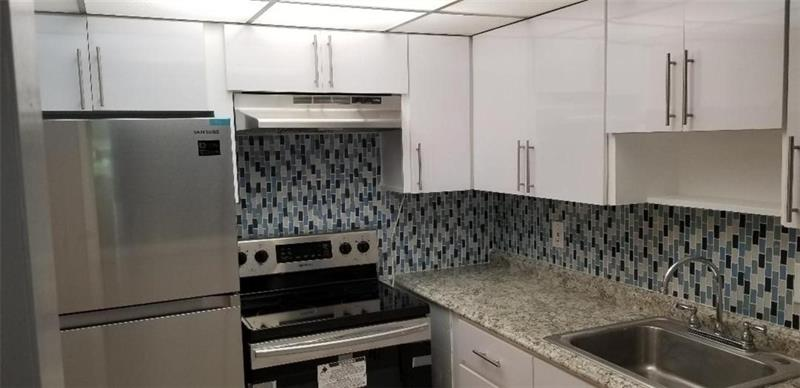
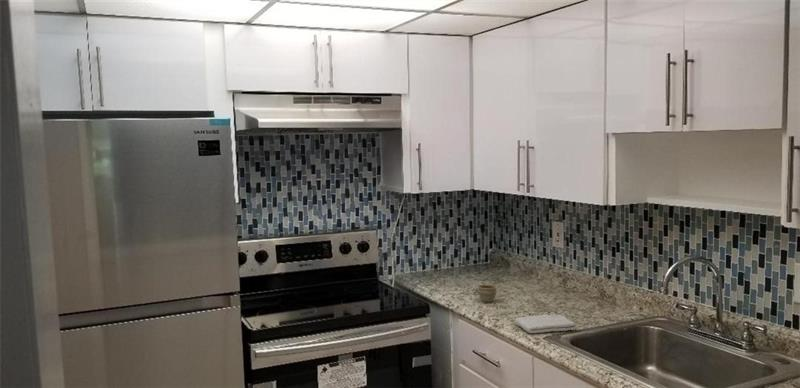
+ cup (486, 293)
+ washcloth (545, 323)
